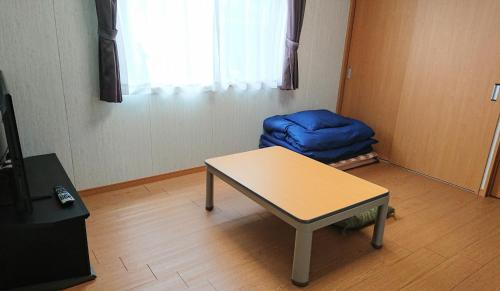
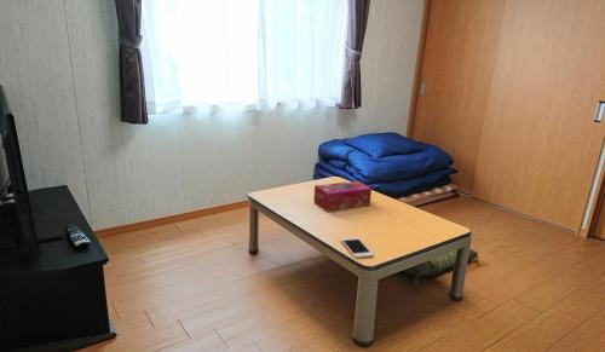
+ tissue box (342, 195)
+ cell phone (356, 247)
